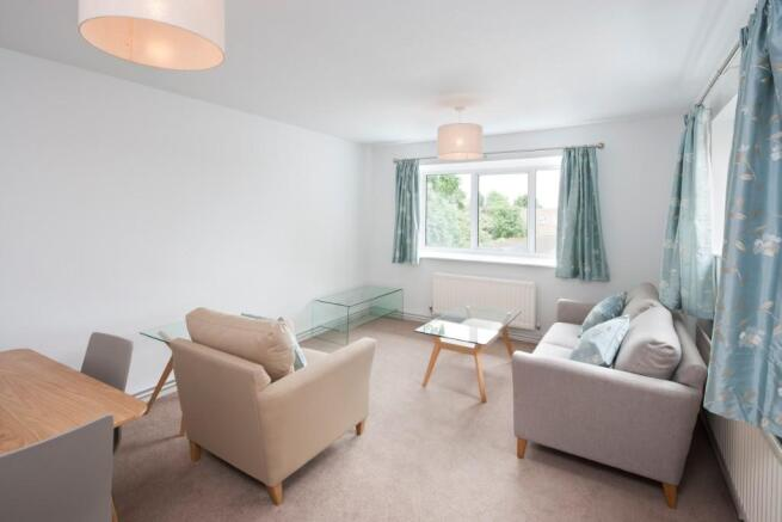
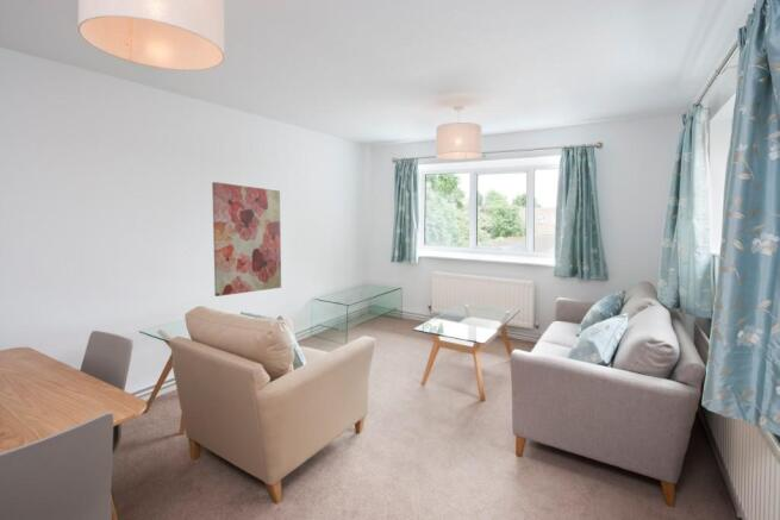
+ wall art (249, 239)
